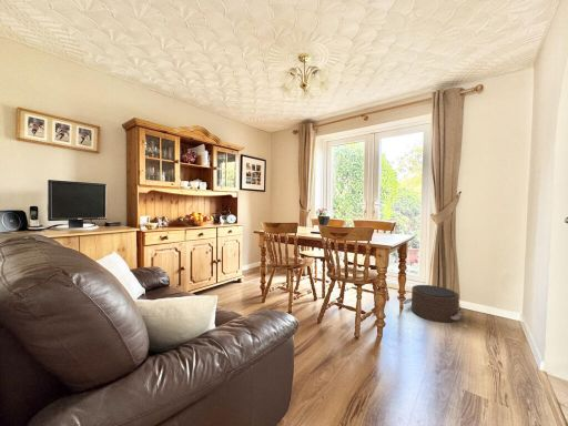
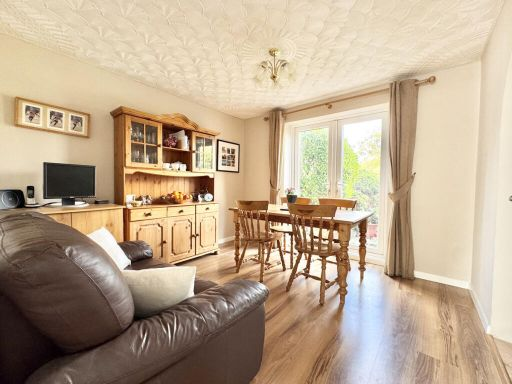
- pouf (432, 302)
